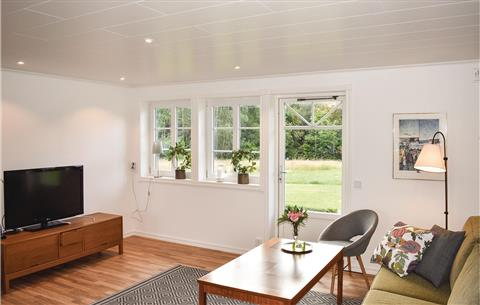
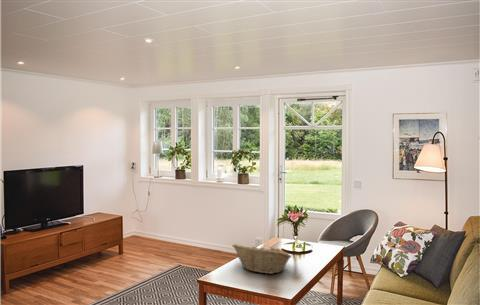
+ fruit basket (261, 255)
